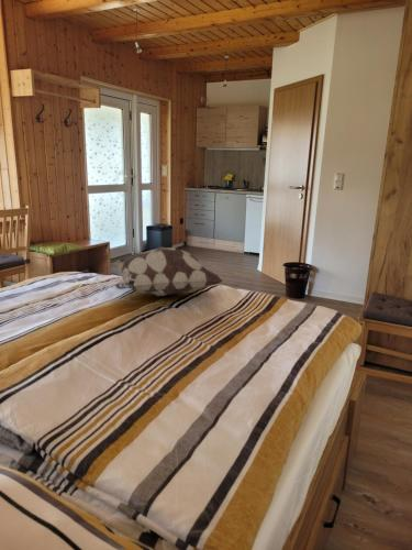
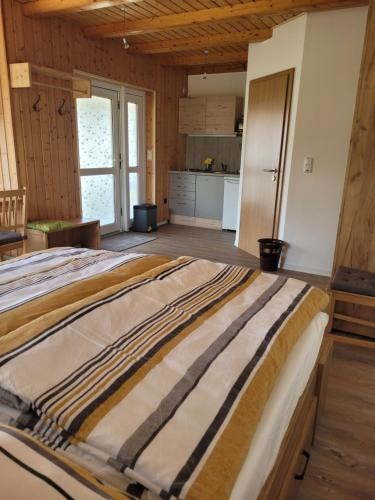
- decorative pillow (162, 272)
